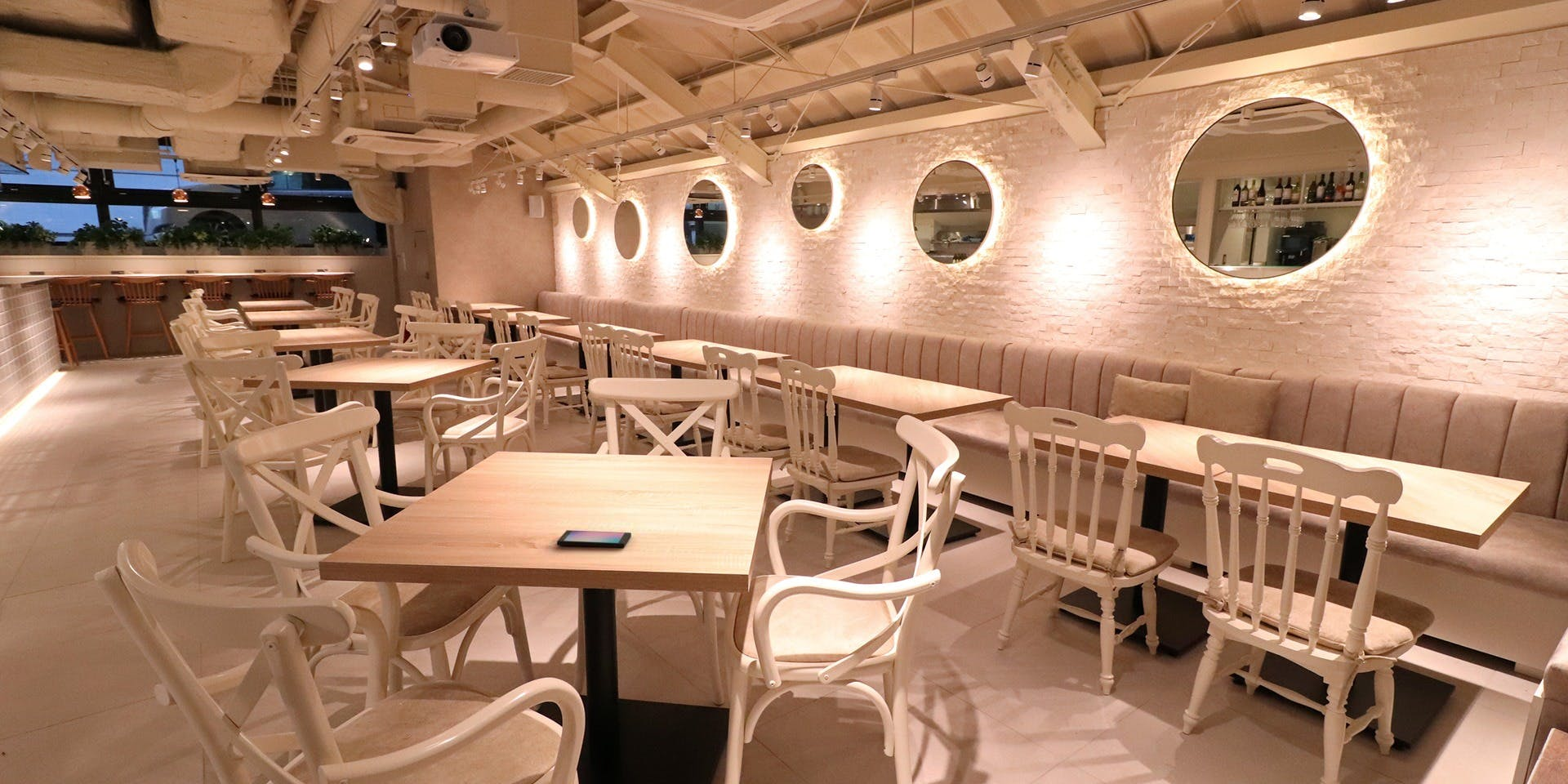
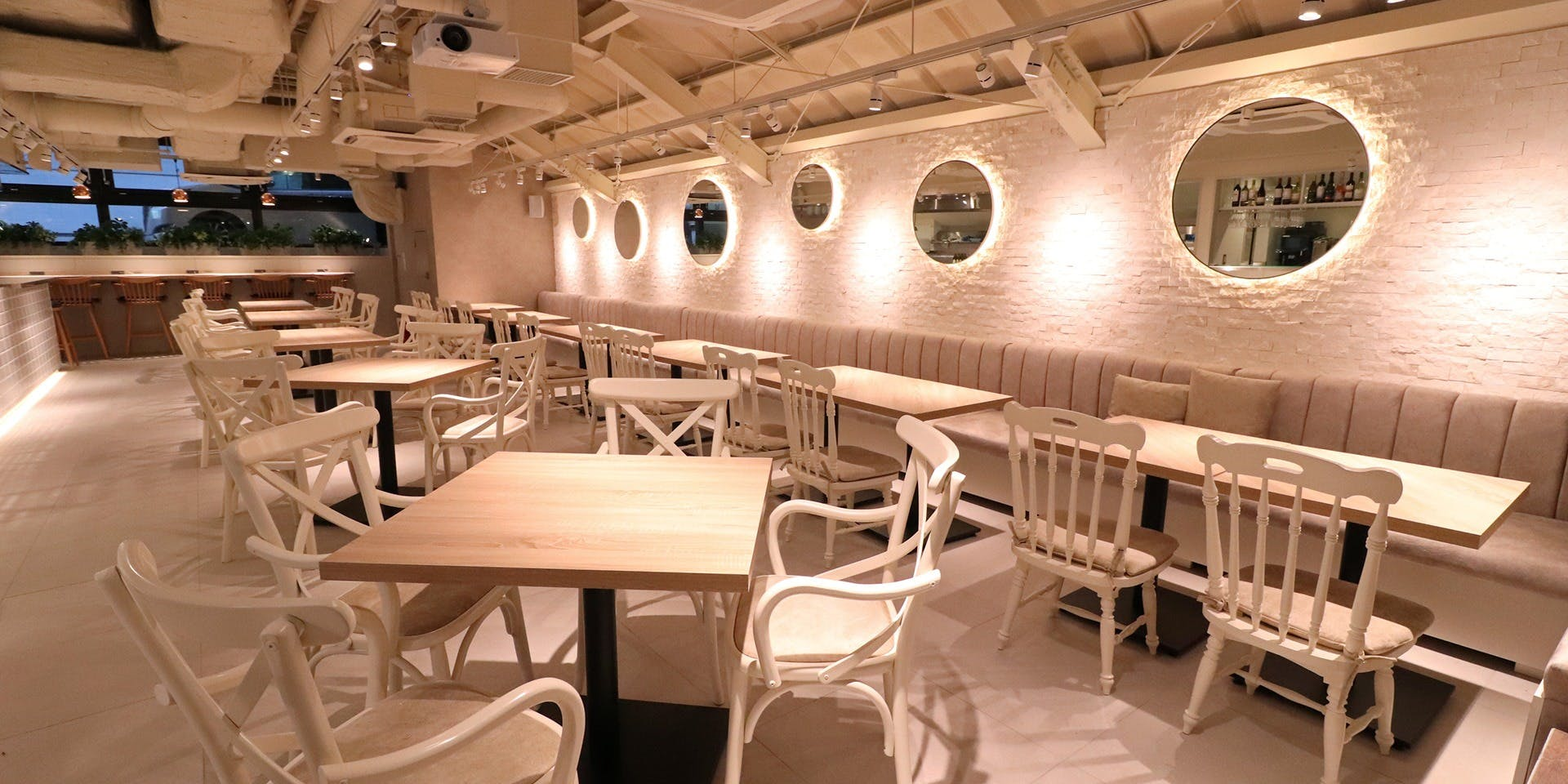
- smartphone (595, 538)
